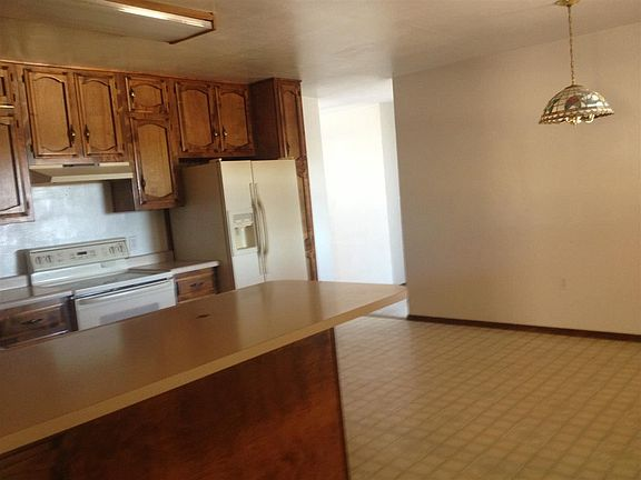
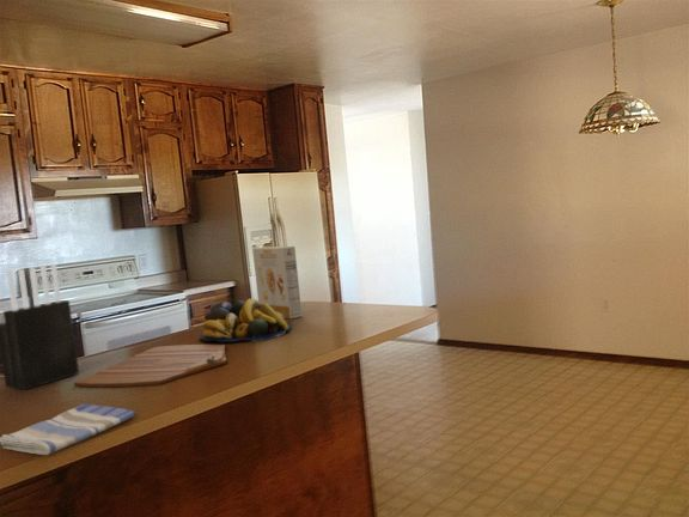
+ dish towel (68, 426)
+ cutting board (171, 360)
+ knife block (32, 323)
+ fruit bowl (244, 316)
+ cereal box (276, 281)
